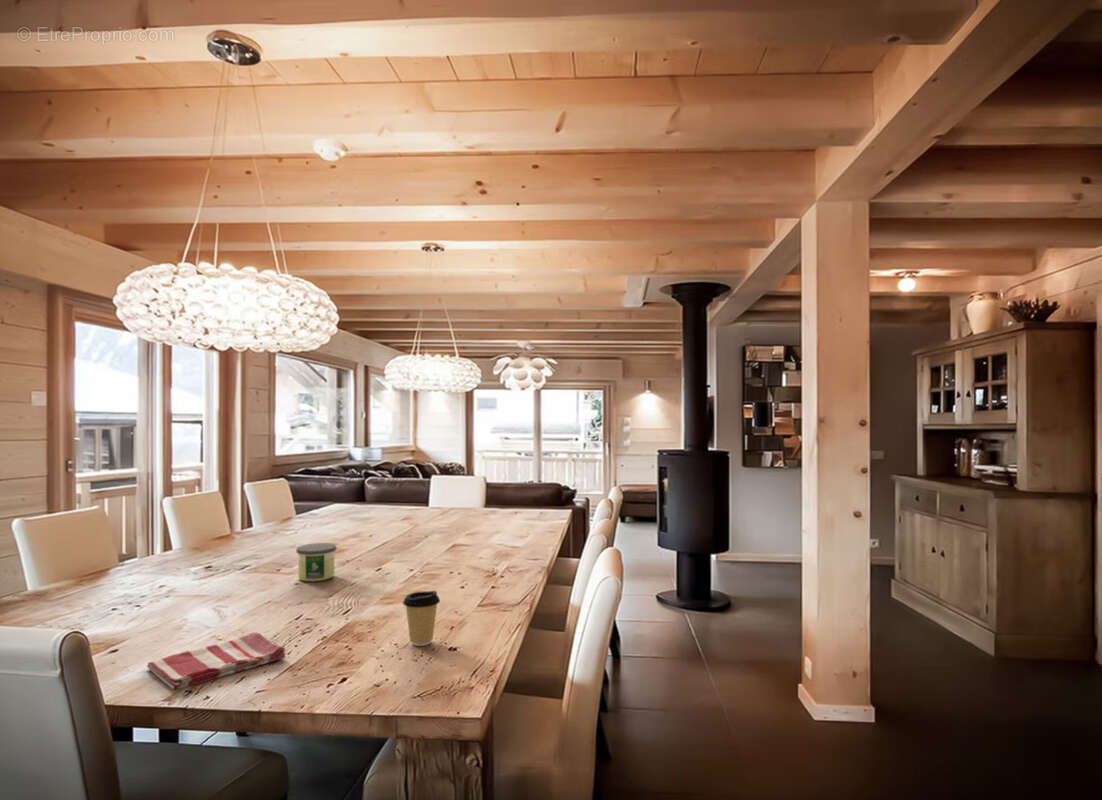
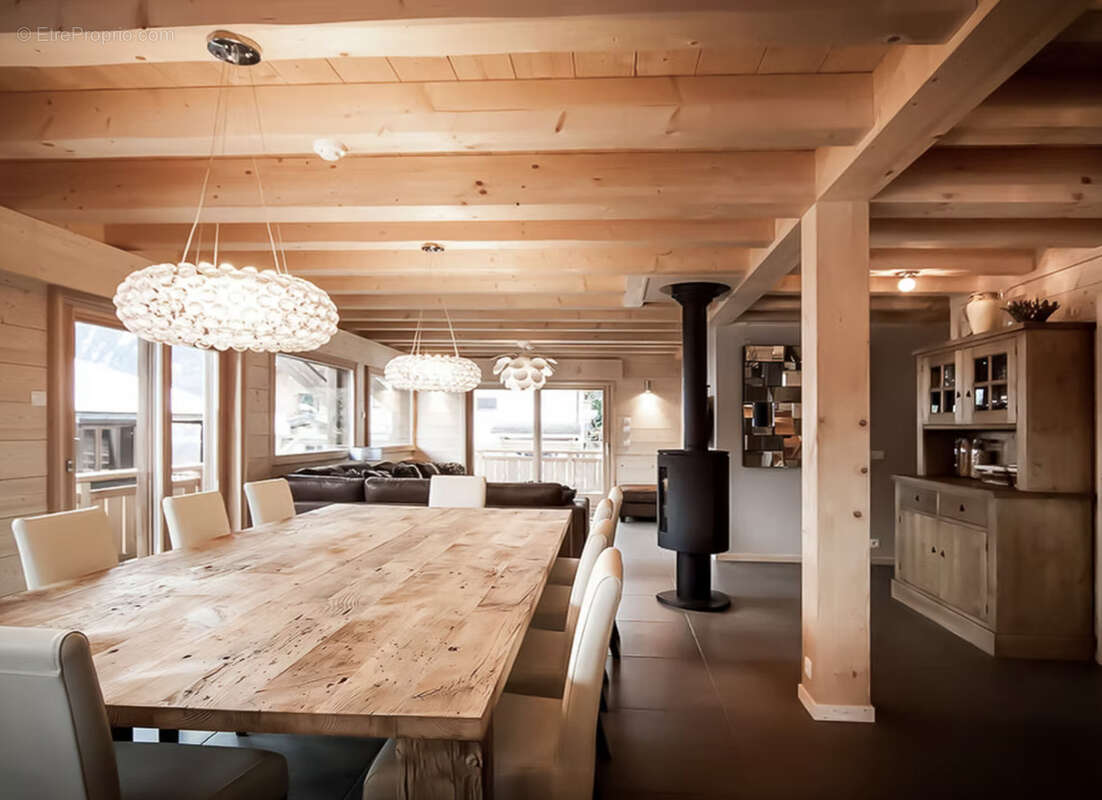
- candle (316, 562)
- coffee cup (421, 617)
- dish towel (218, 657)
